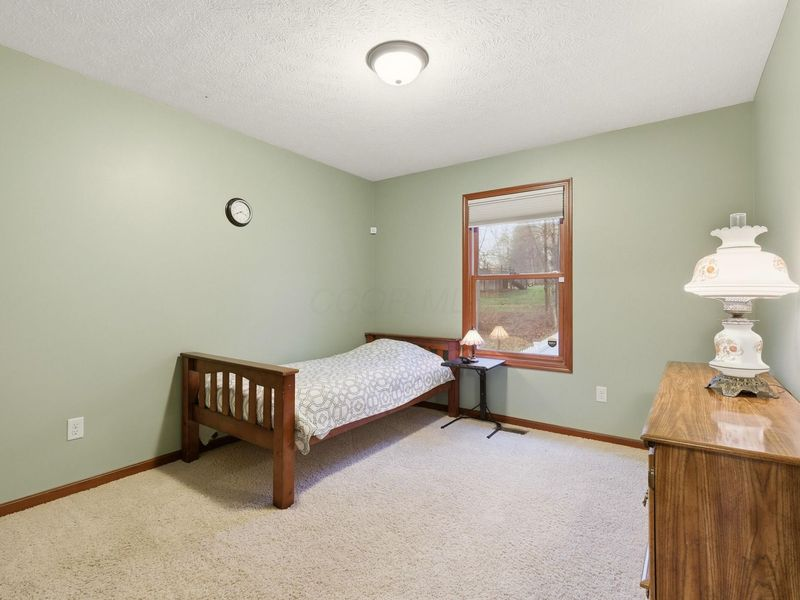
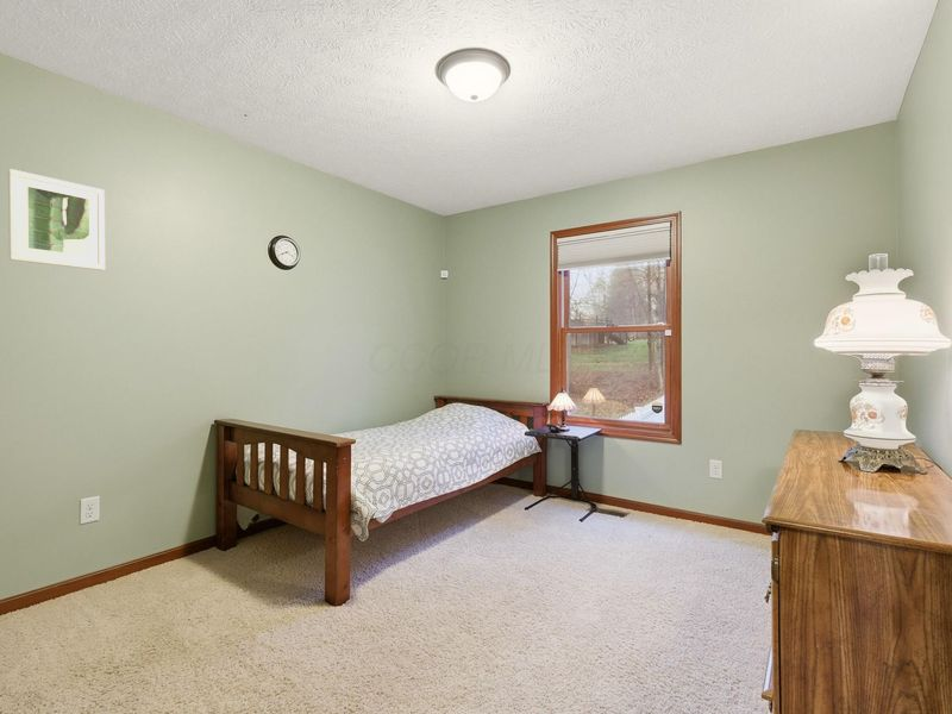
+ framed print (60, 223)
